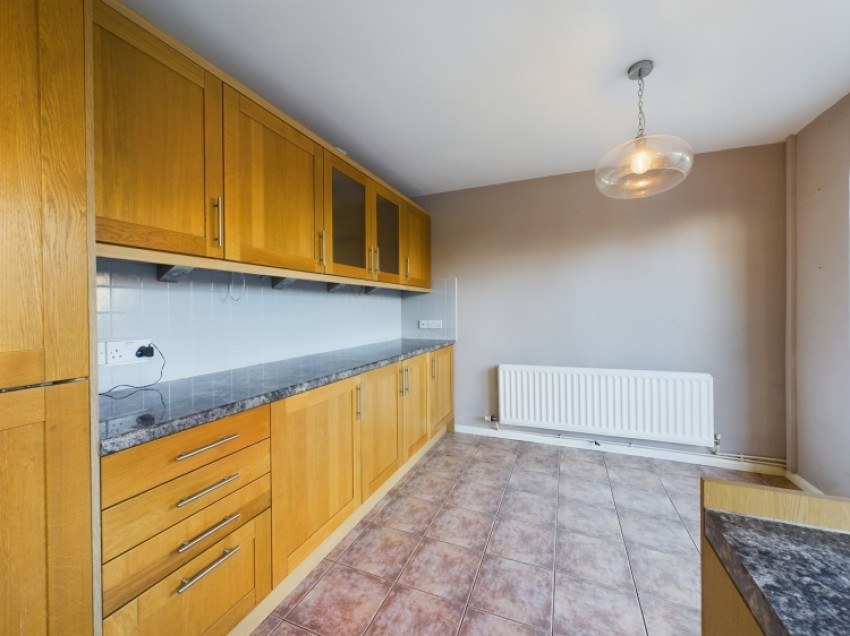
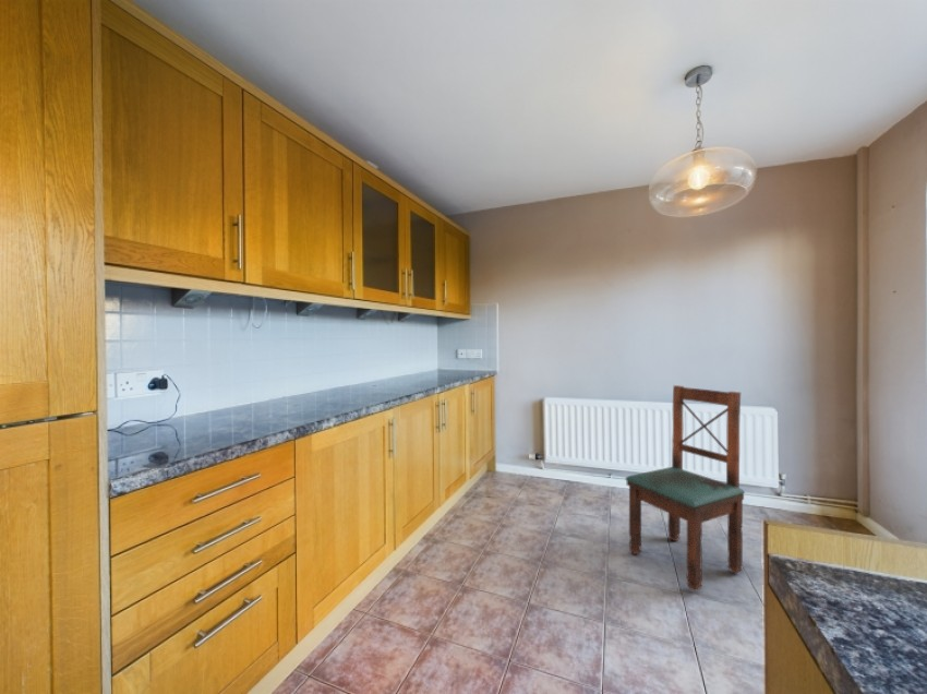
+ dining chair (683, 477)
